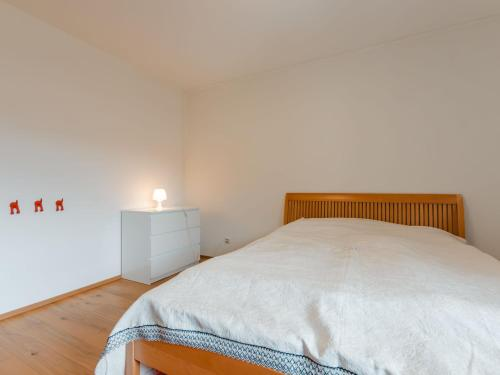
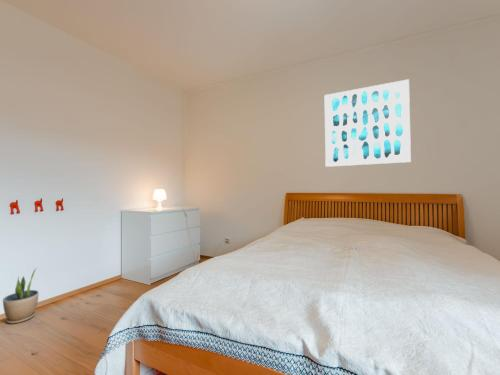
+ potted plant (21, 294)
+ wall art (364, 126)
